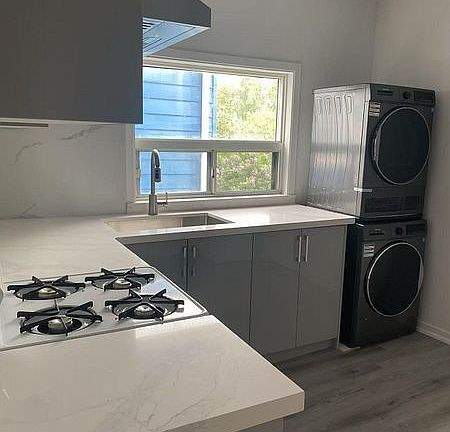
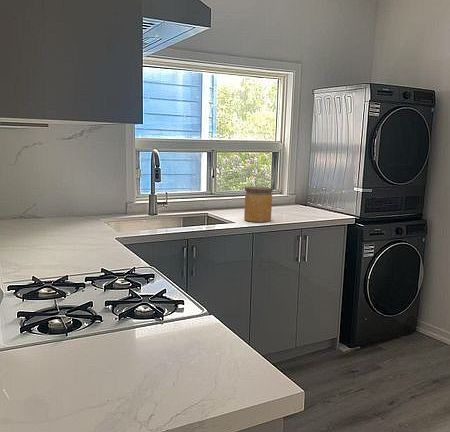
+ jar (258, 204)
